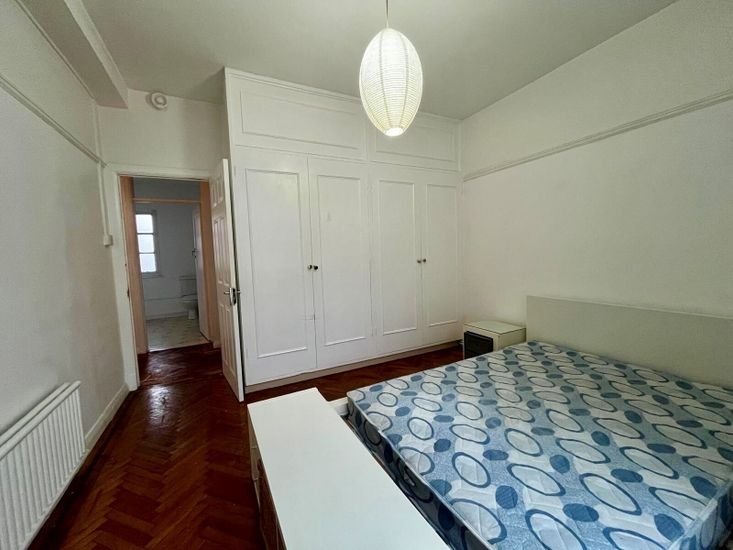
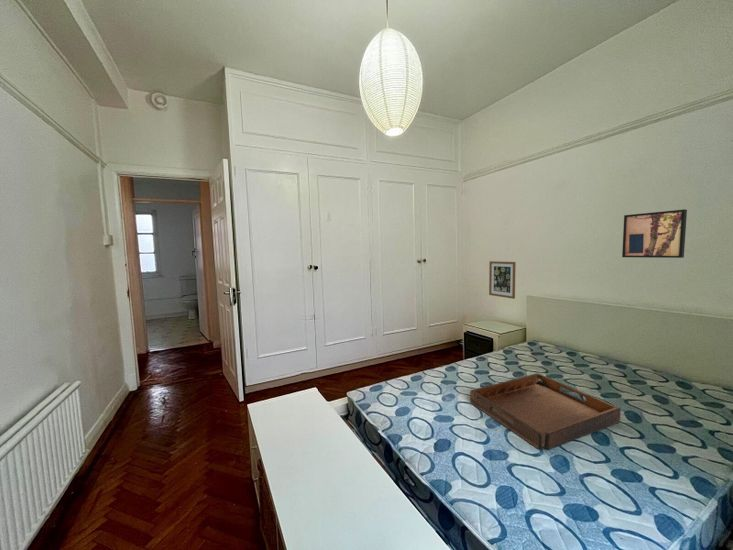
+ serving tray (539, 404)
+ wall art (652, 235)
+ wall art (501, 279)
